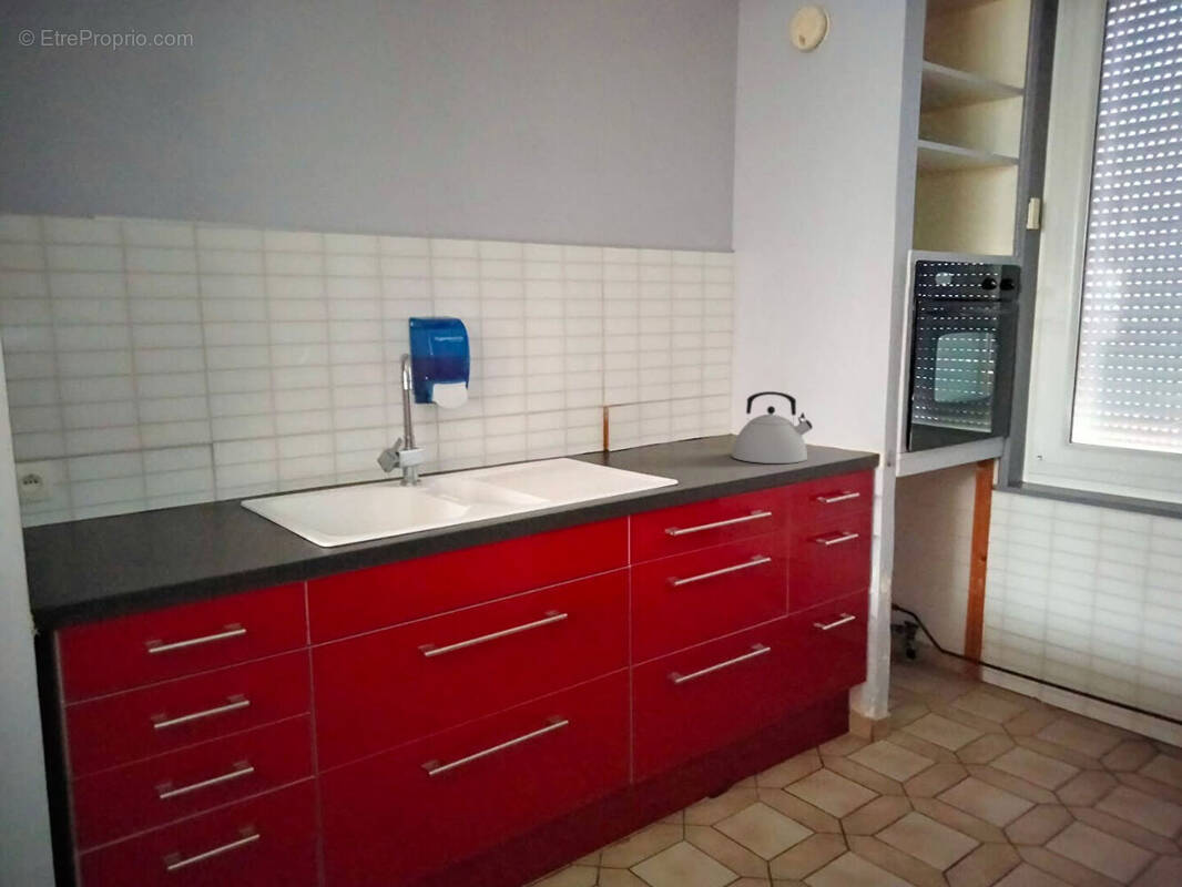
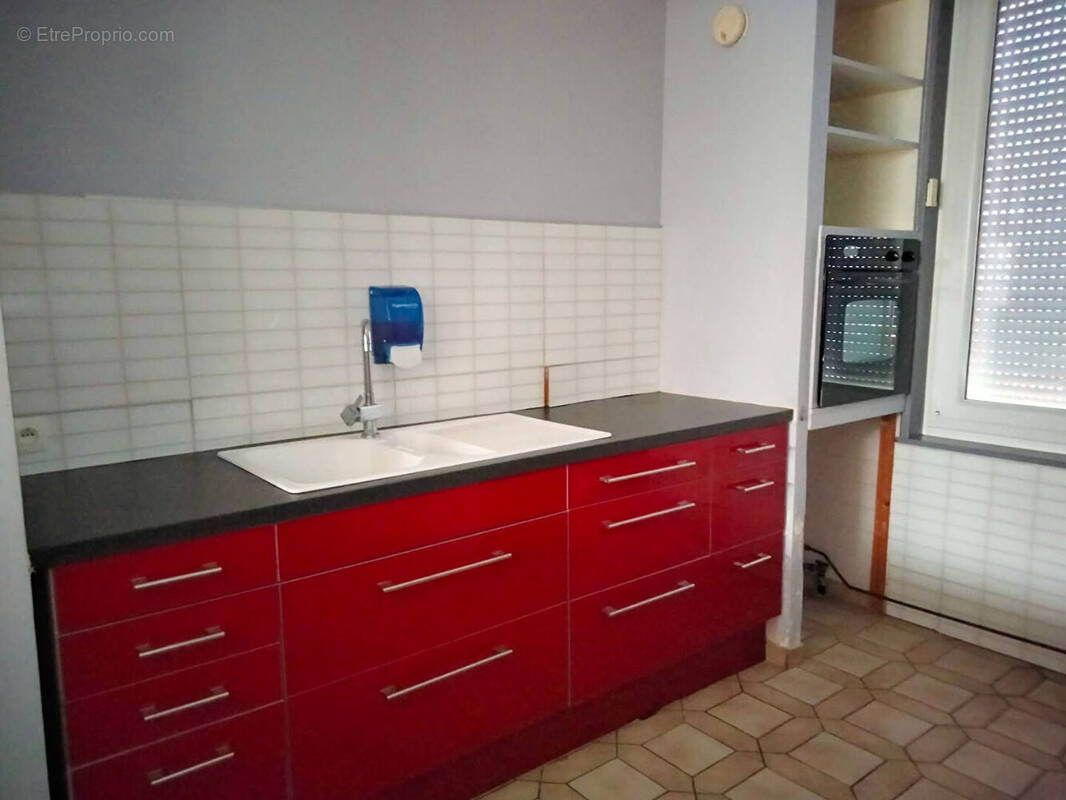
- kettle (772, 425)
